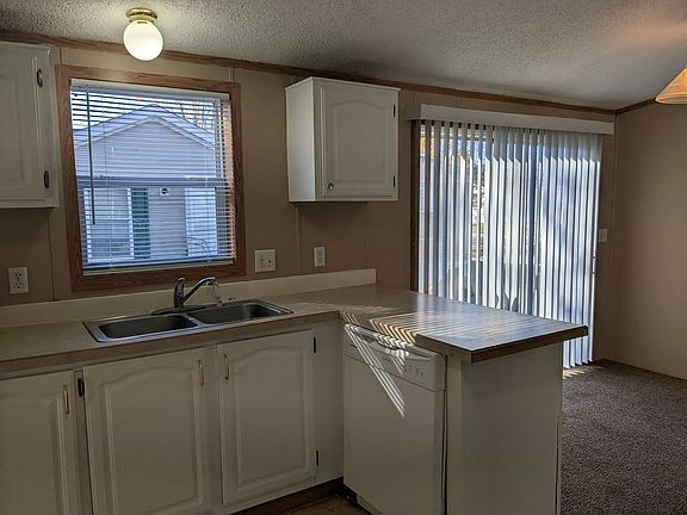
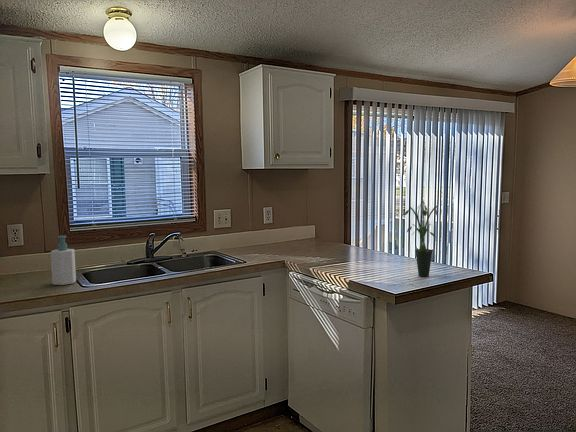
+ potted plant (421, 238)
+ soap bottle (63, 259)
